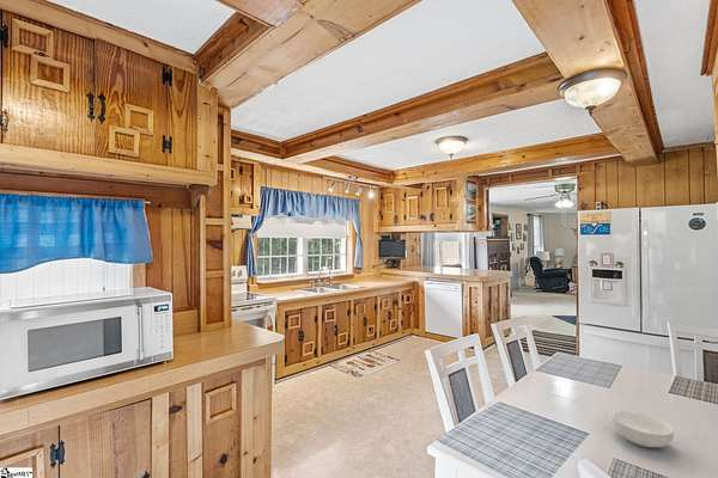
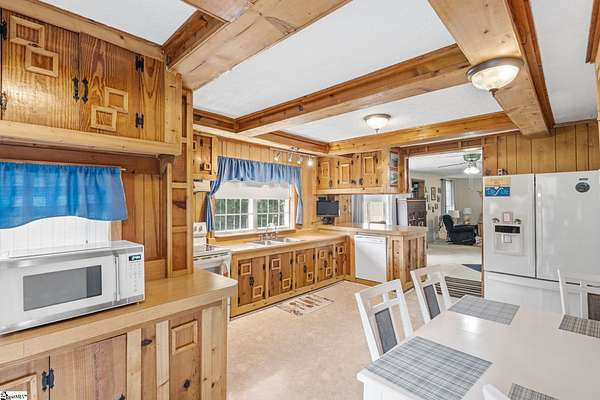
- cereal bowl (641, 430)
